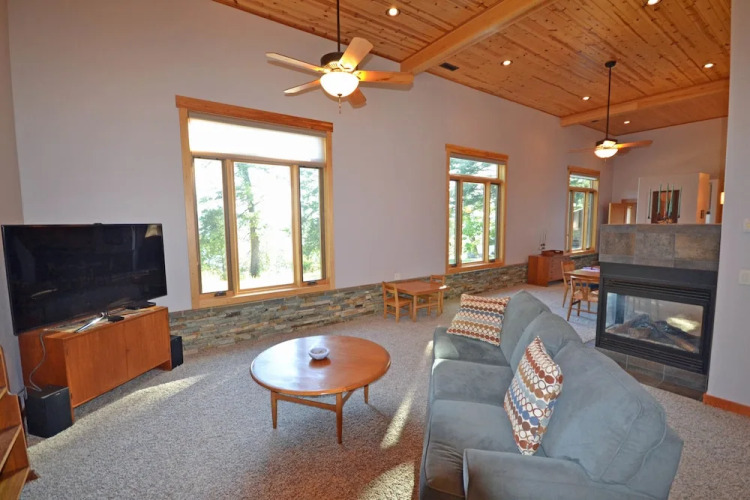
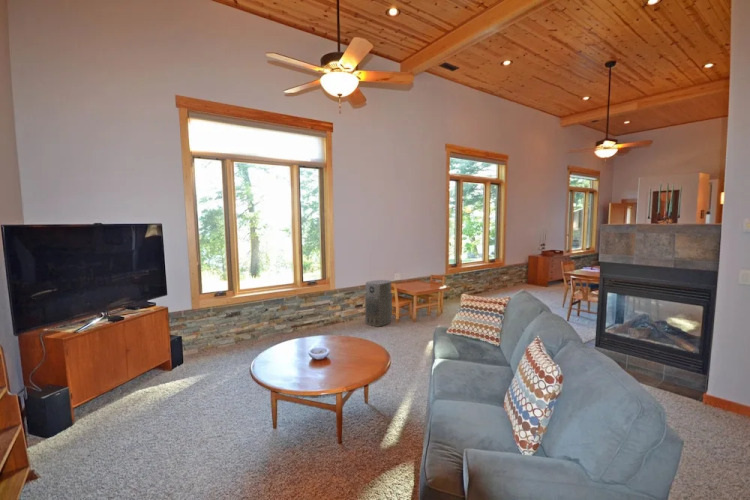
+ air purifier (379, 302)
